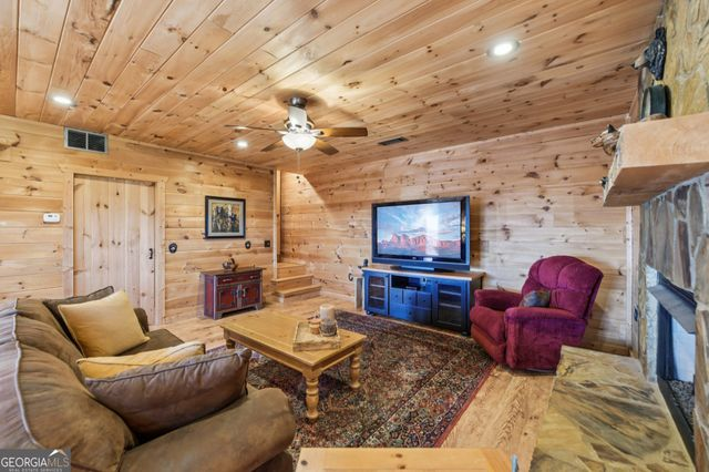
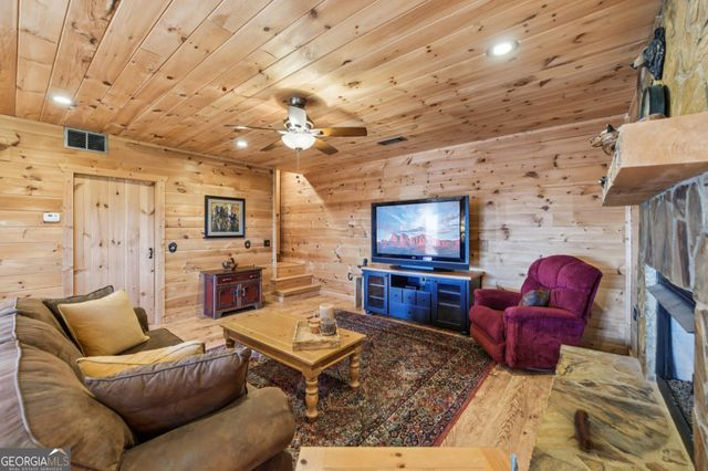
+ decorative log (576, 426)
